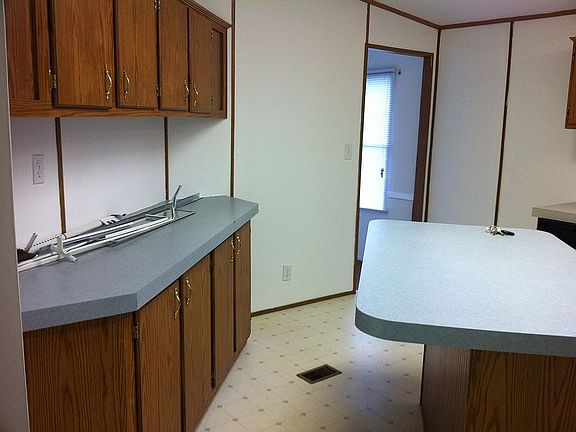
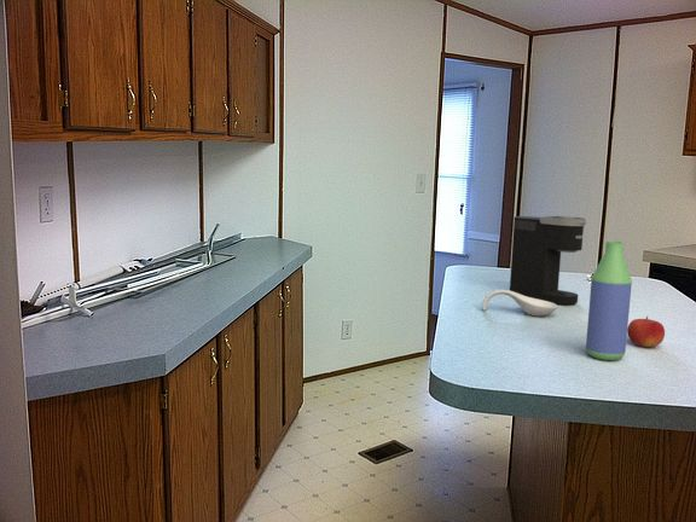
+ fruit (645, 330)
+ coffee maker (545, 256)
+ bottle (609, 300)
+ spoon rest (520, 302)
